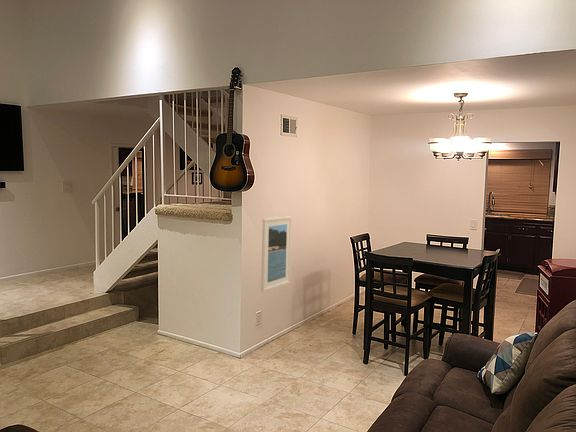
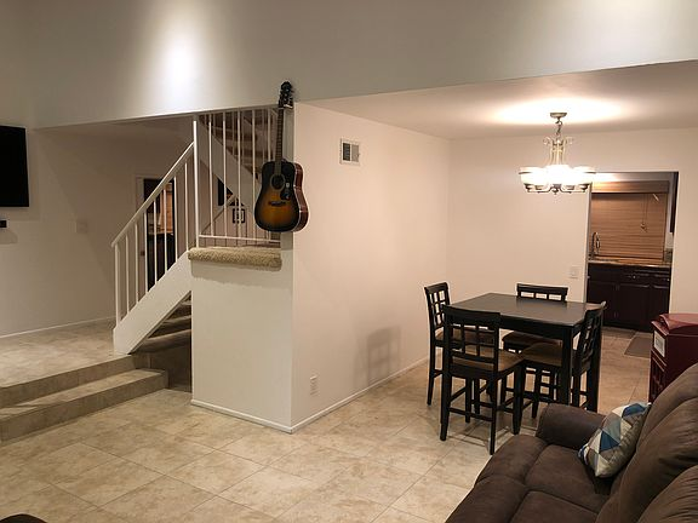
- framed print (276, 252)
